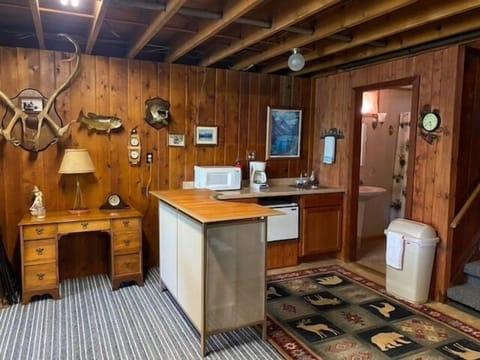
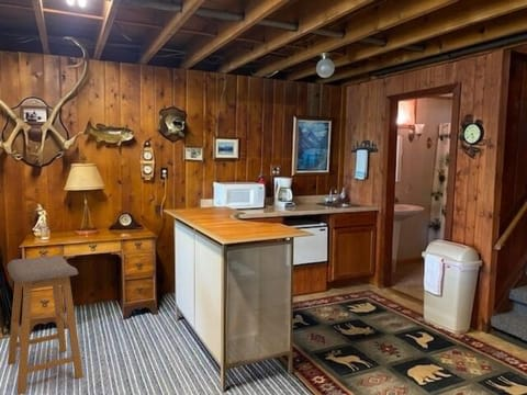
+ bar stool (30, 317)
